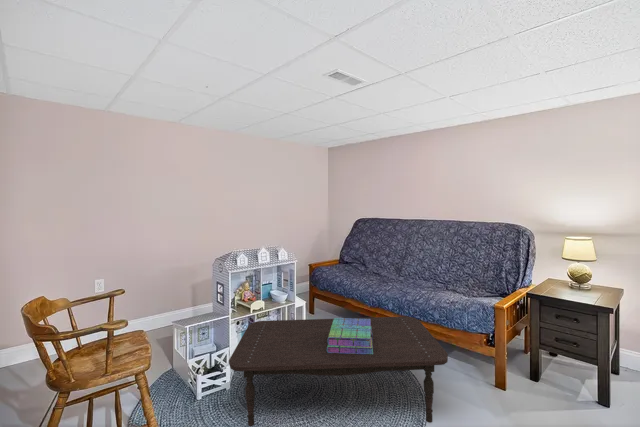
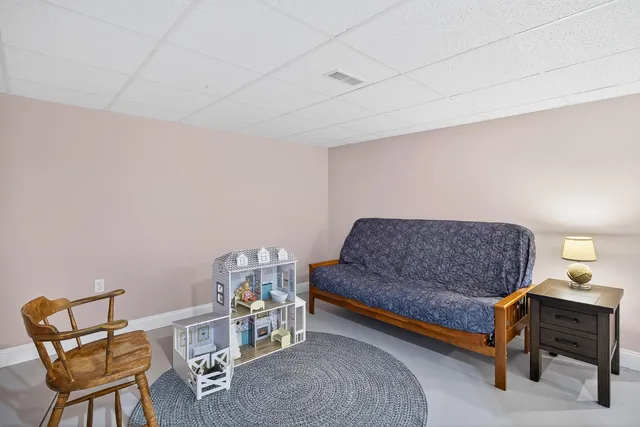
- stack of books (350, 335)
- coffee table (336, 366)
